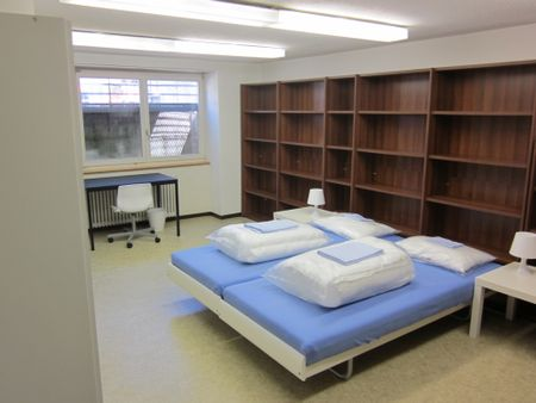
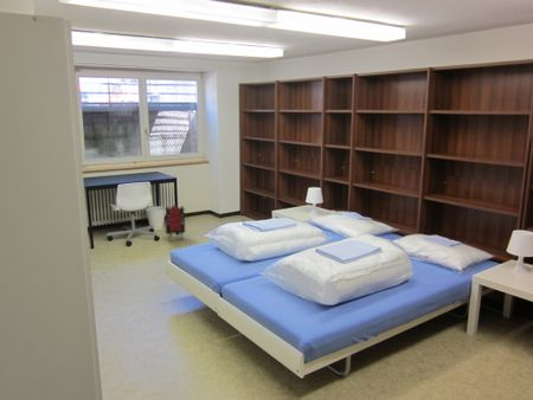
+ backpack (174, 222)
